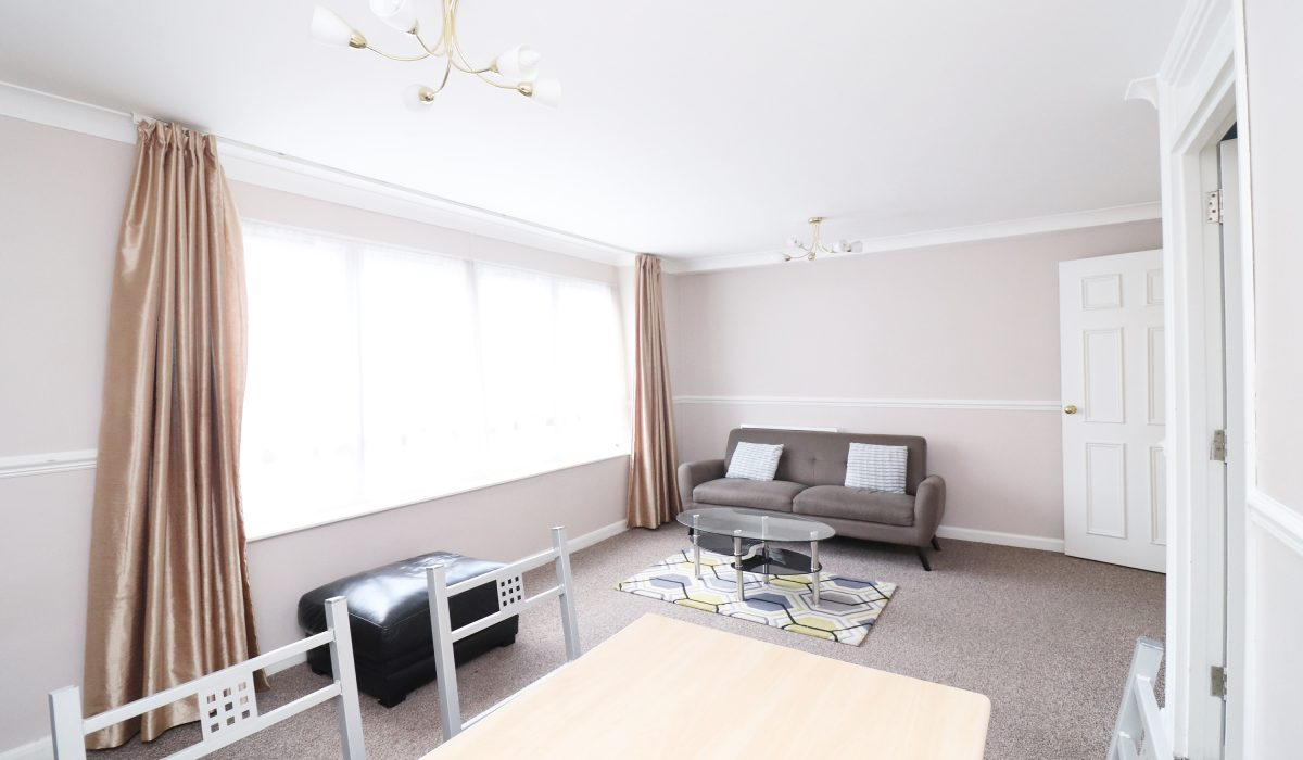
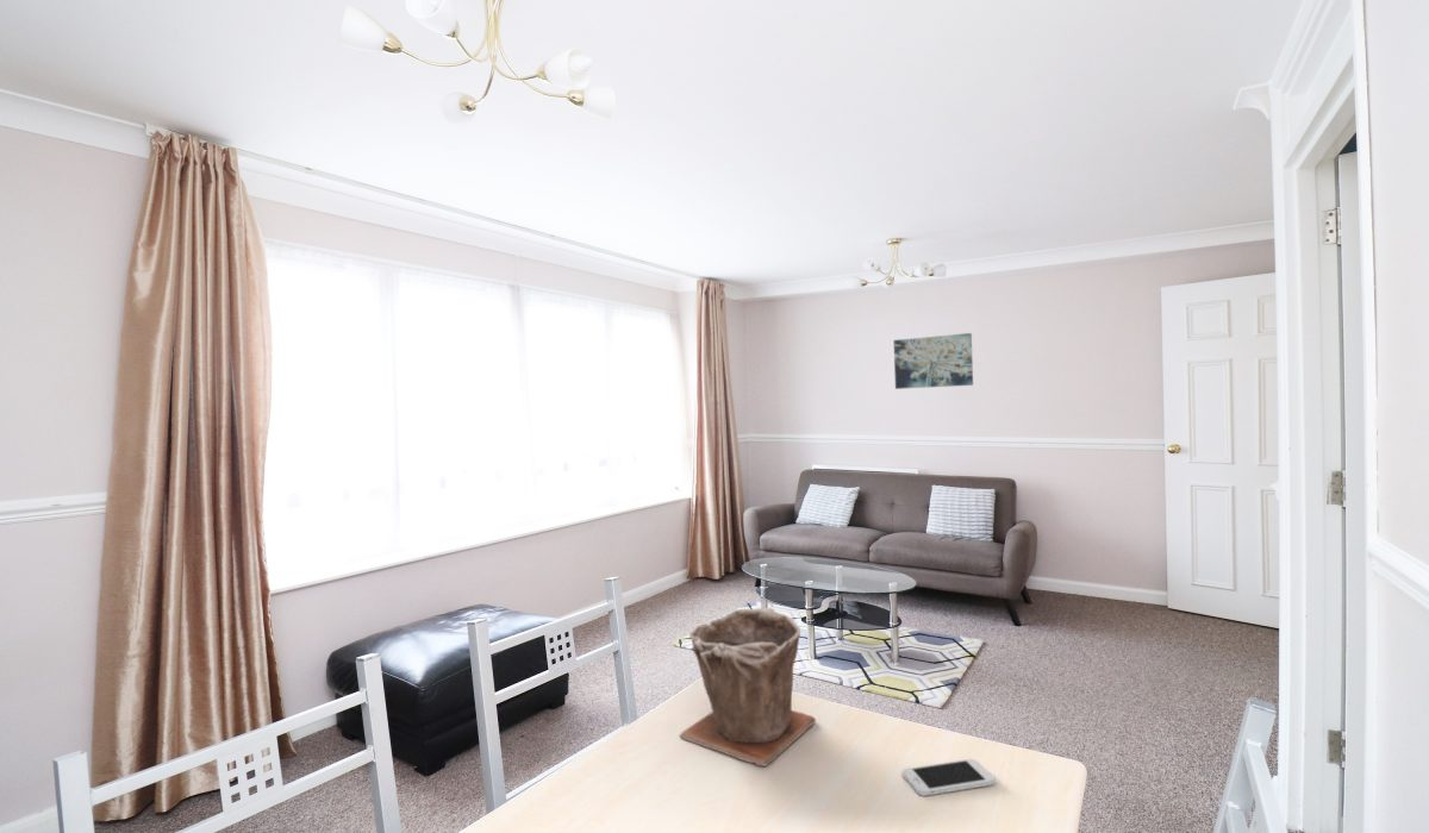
+ wall art (931, 362)
+ plant pot (745, 676)
+ smartphone (948, 776)
